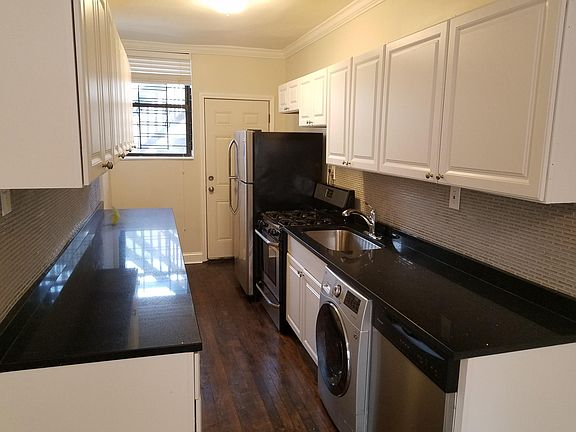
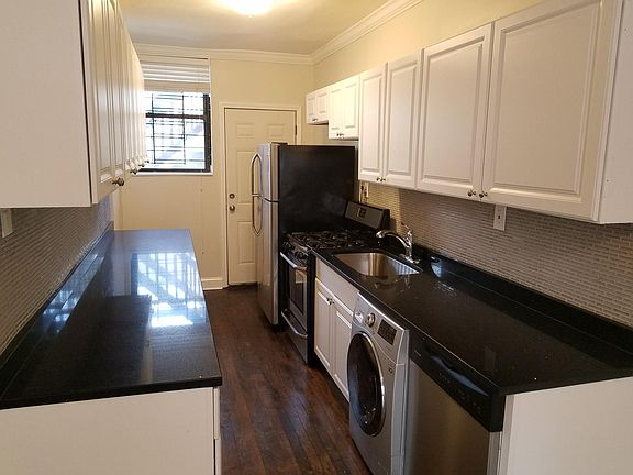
- banana (117, 214)
